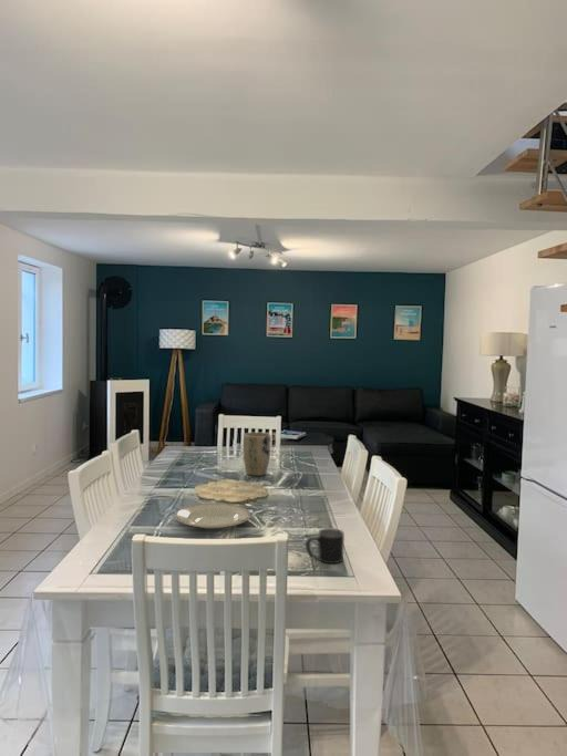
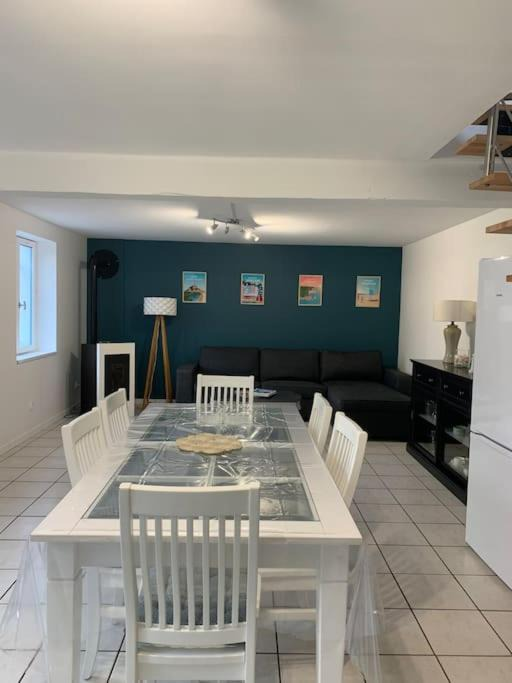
- mug (323, 546)
- plate (213, 518)
- plant pot (256, 454)
